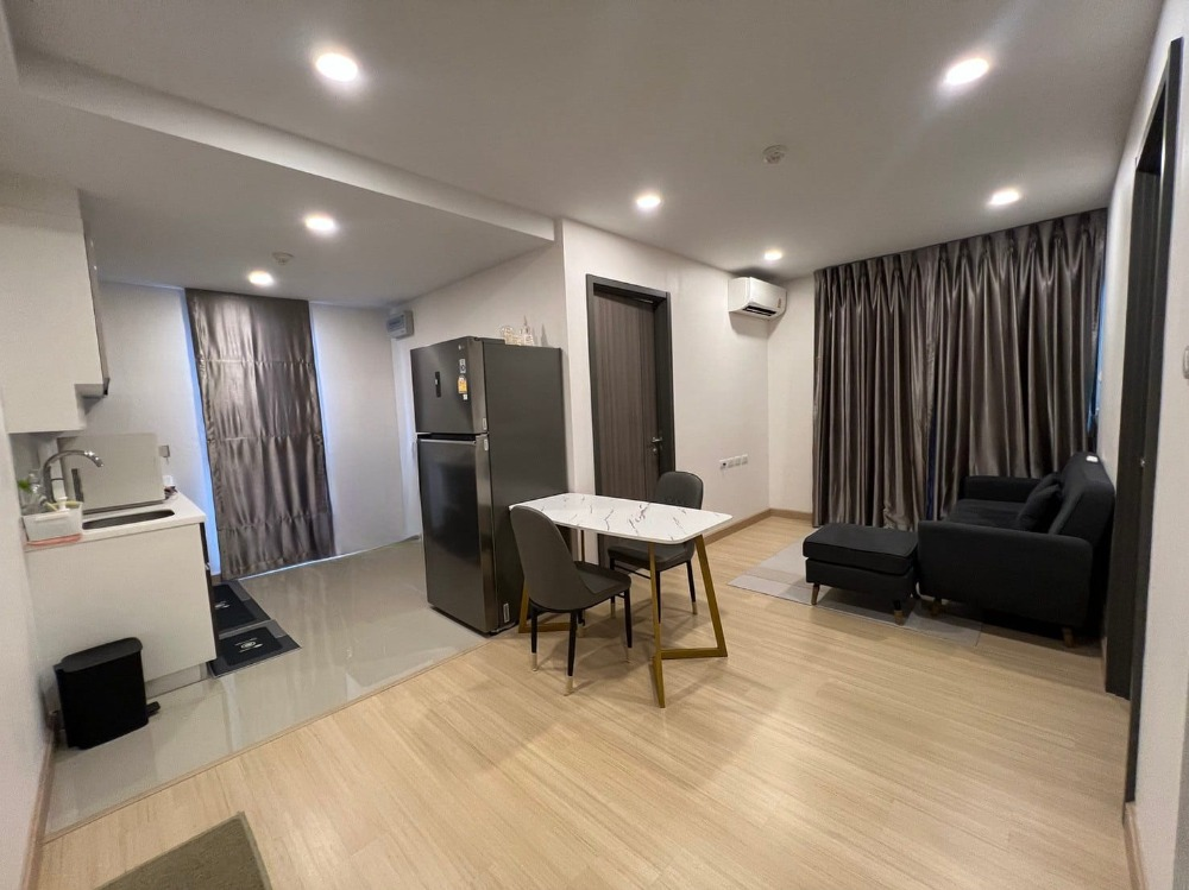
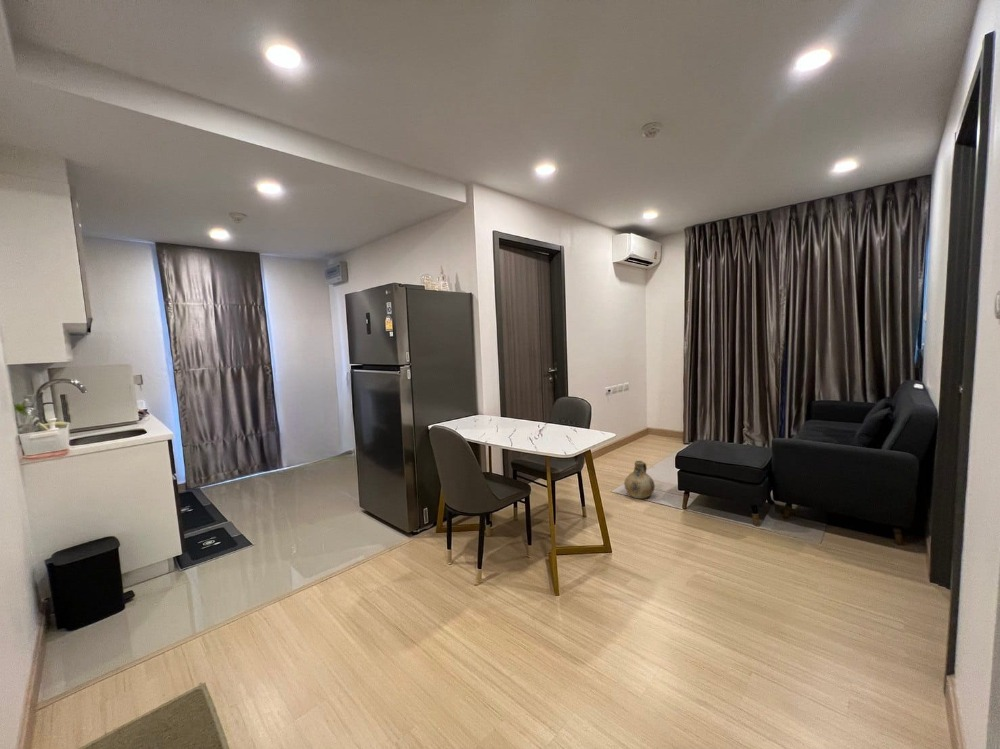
+ ceramic jug (639, 478)
